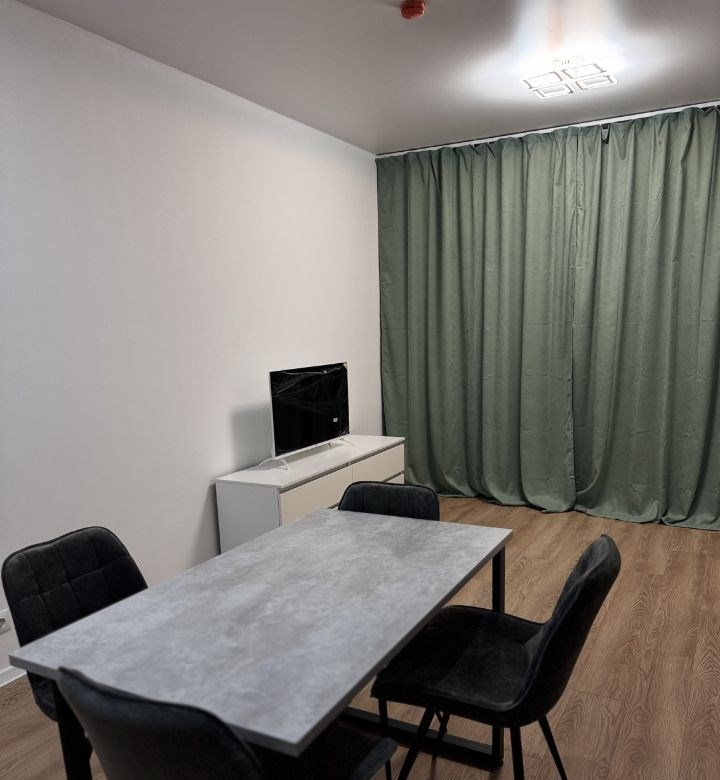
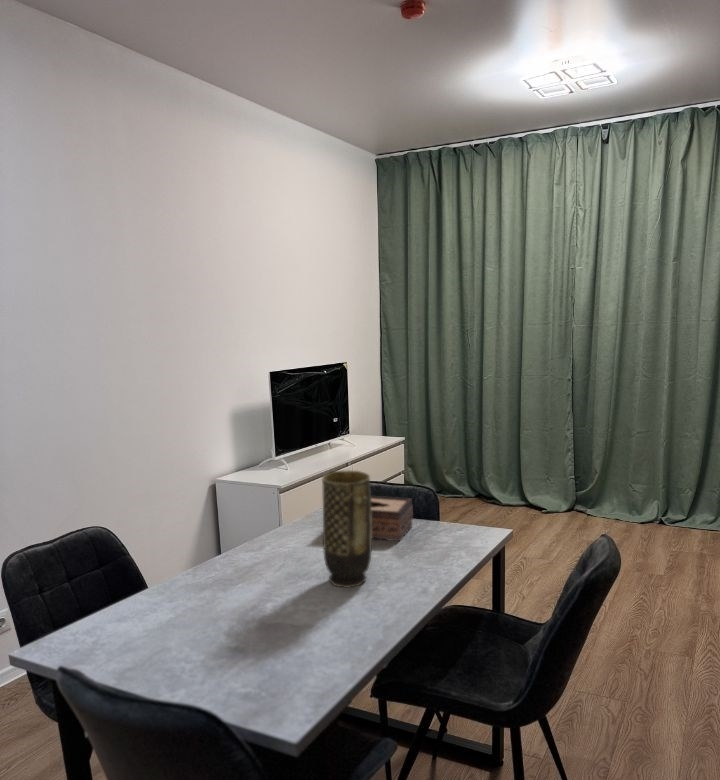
+ vase (346, 528)
+ tissue box (372, 517)
